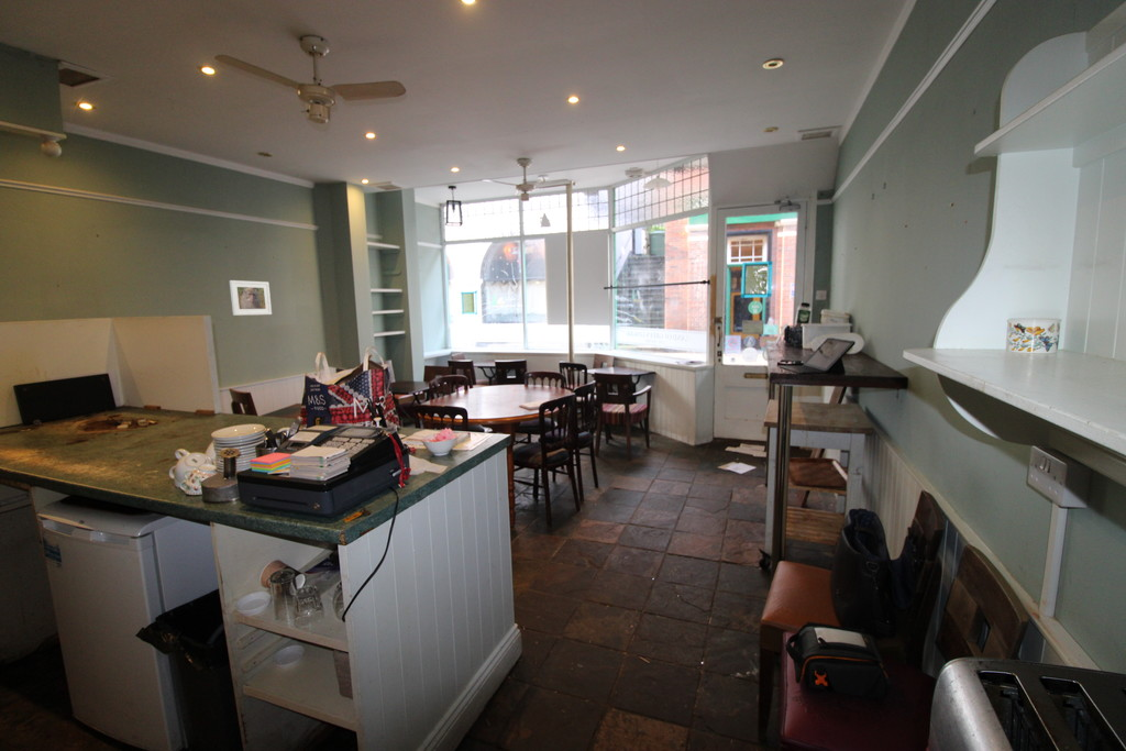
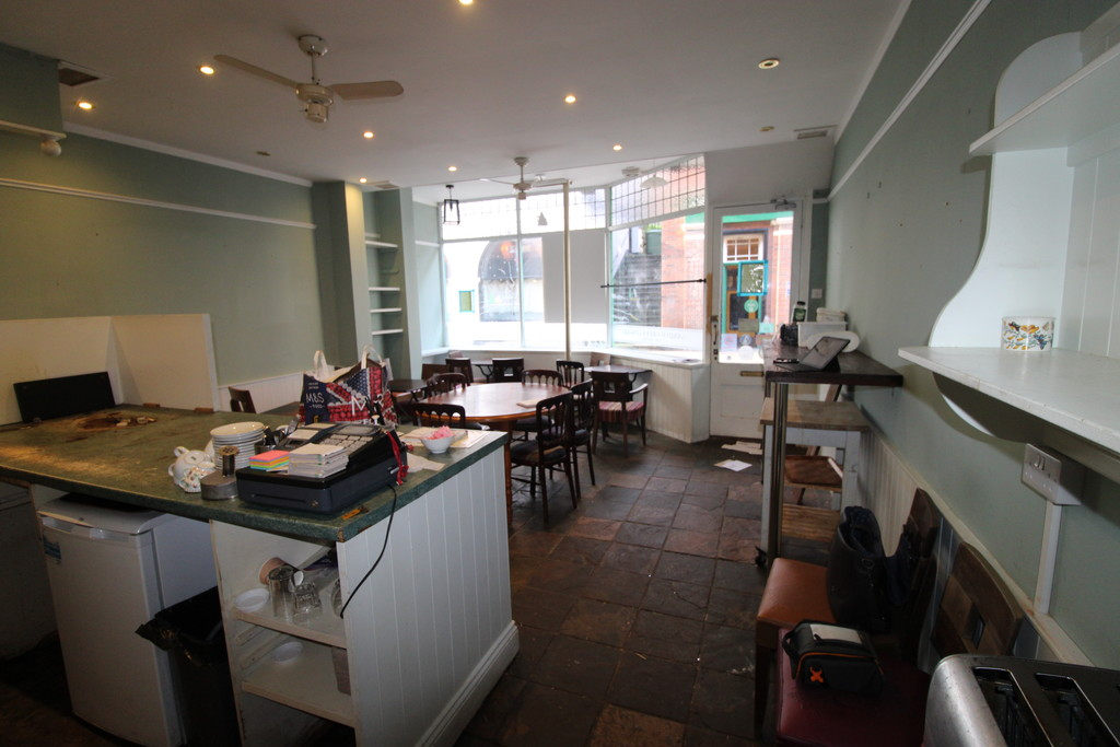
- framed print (251, 298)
